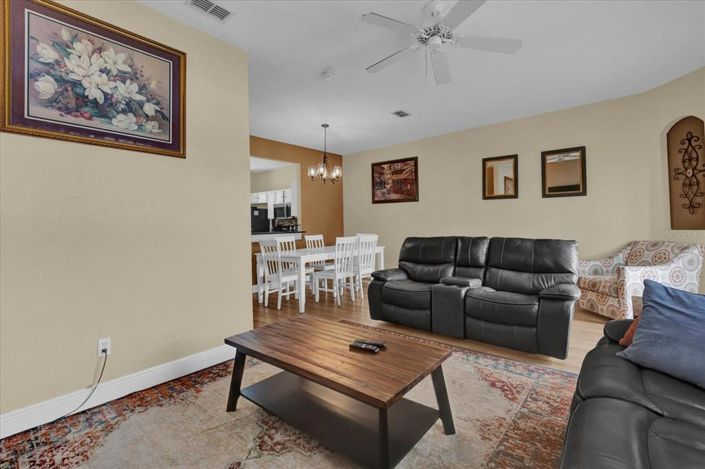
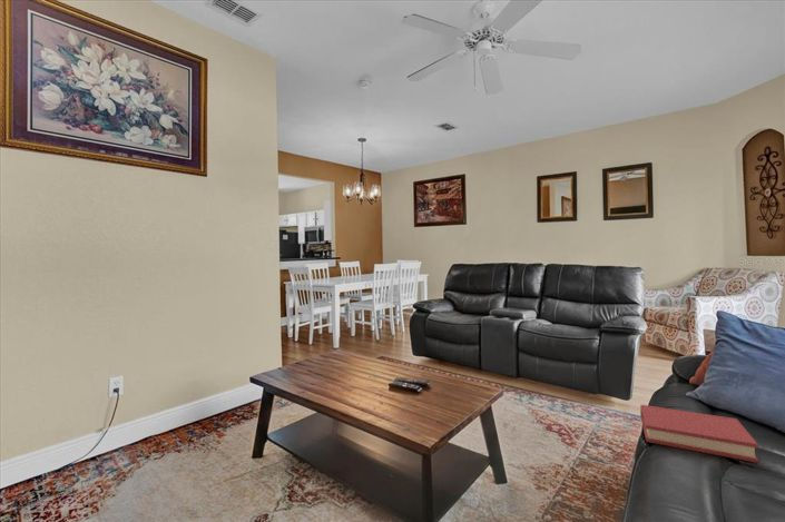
+ hardback book (691, 430)
